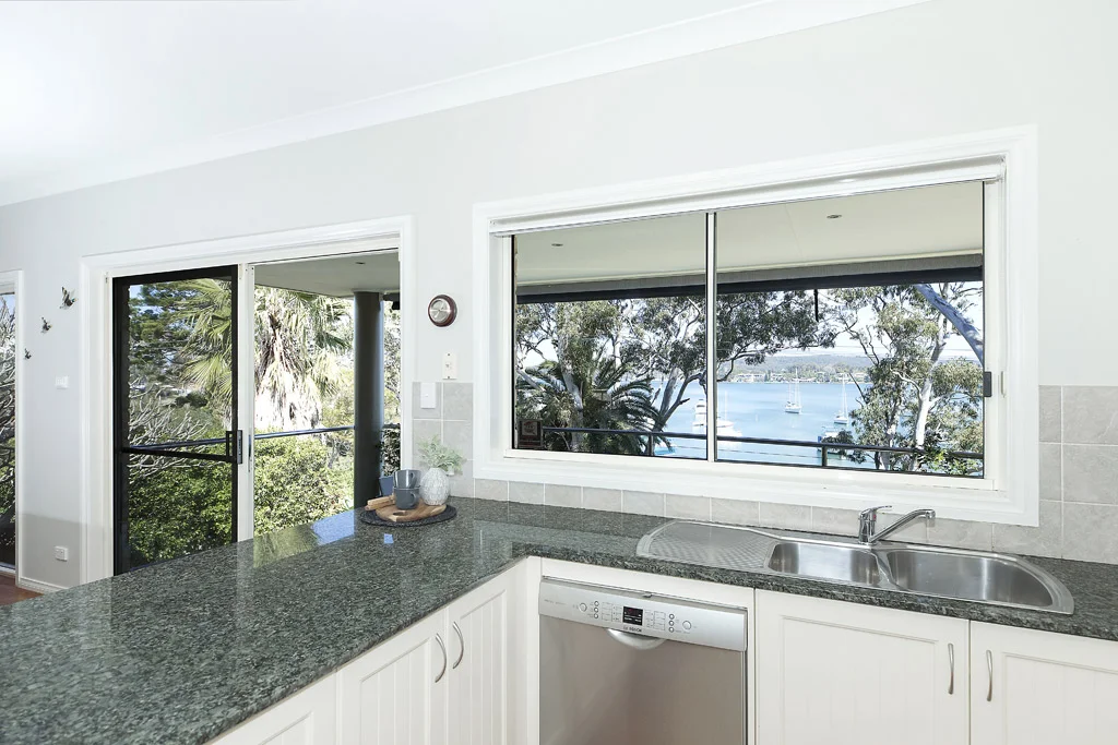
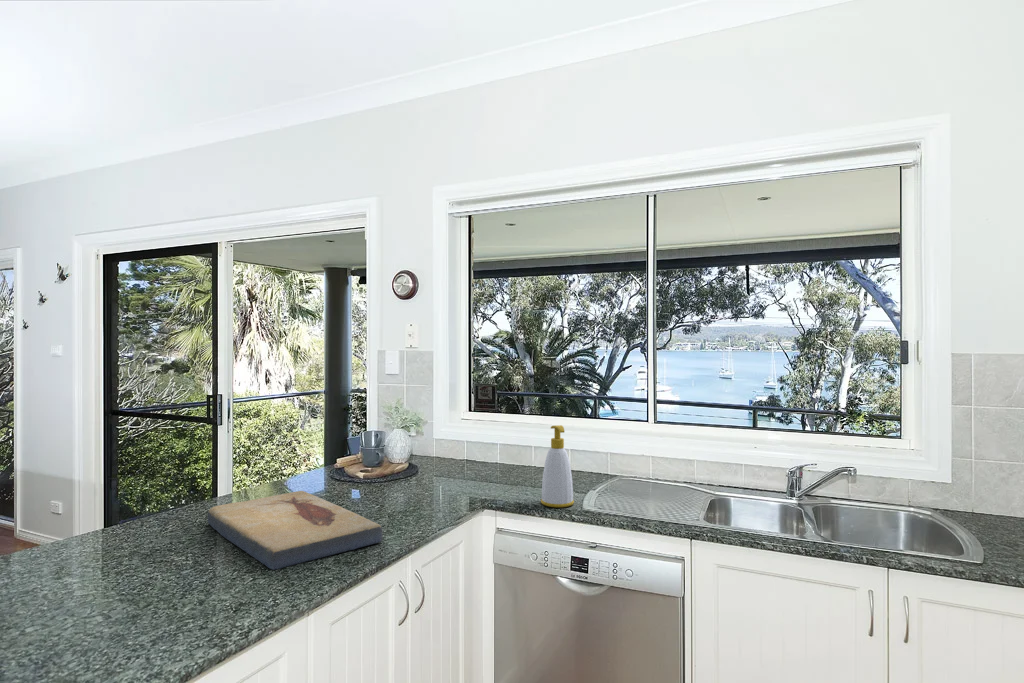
+ fish fossil (290, 523)
+ soap bottle (557, 464)
